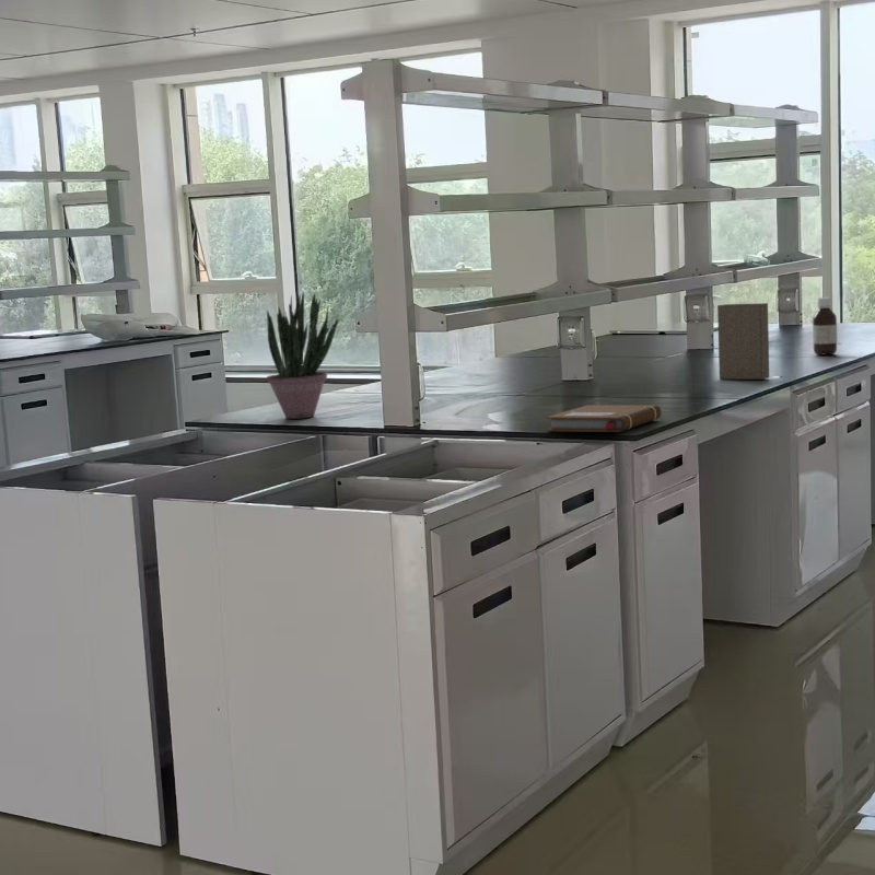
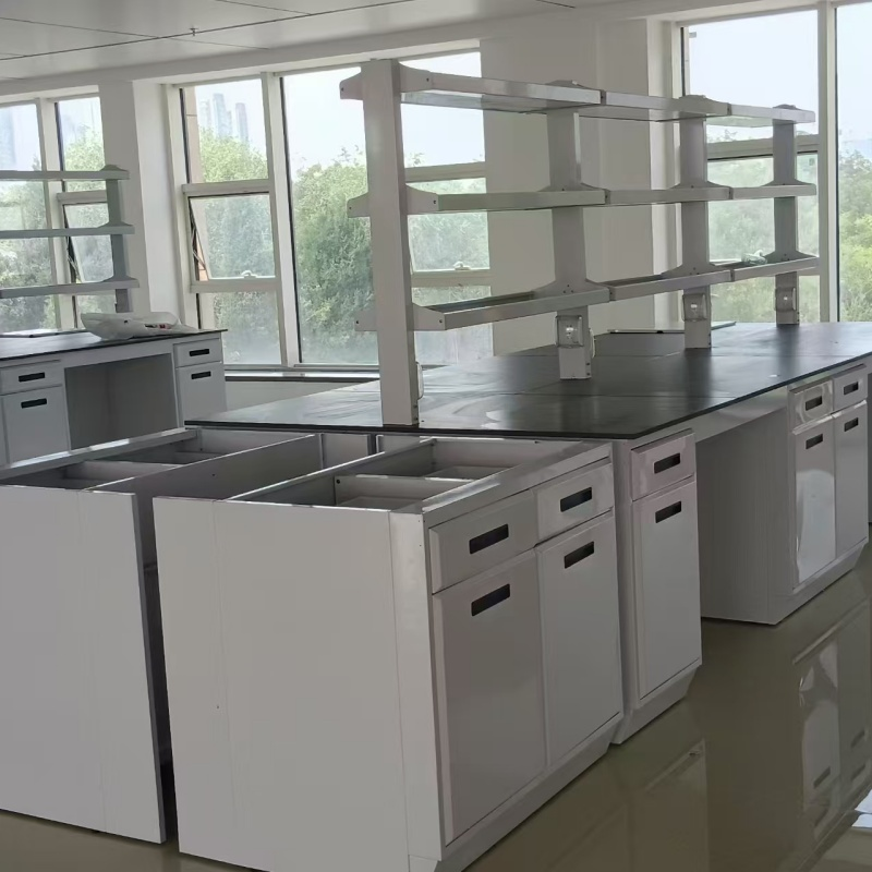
- book (743, 341)
- potted plant (302, 354)
- bottle (825, 326)
- notebook (604, 418)
